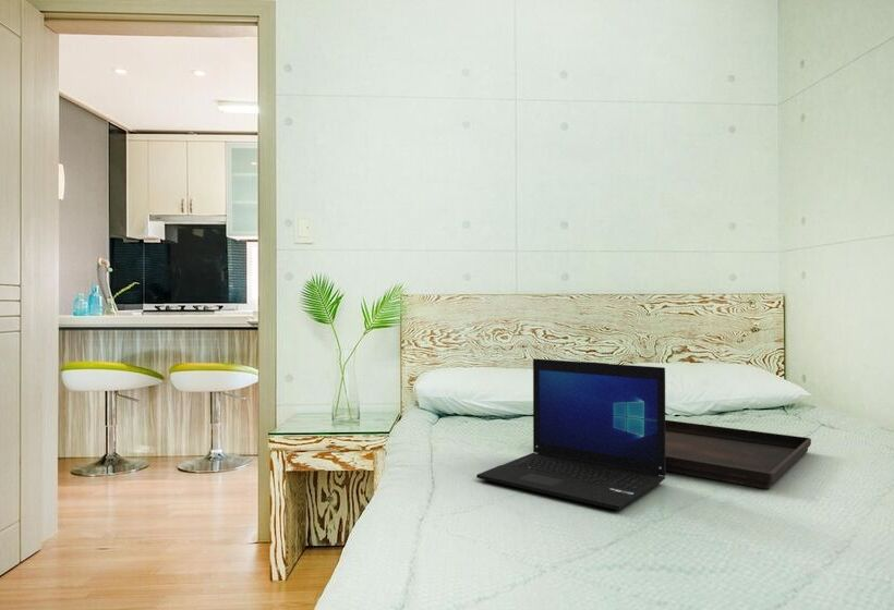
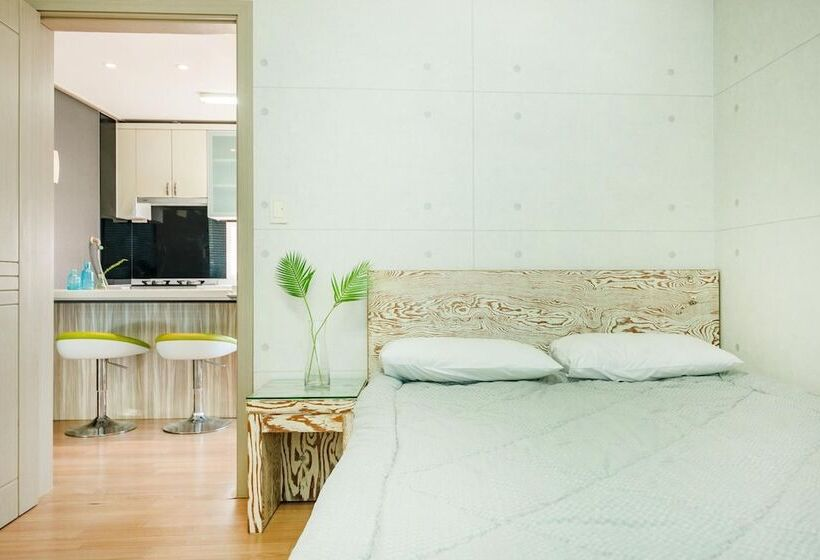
- serving tray (675, 443)
- laptop (570, 424)
